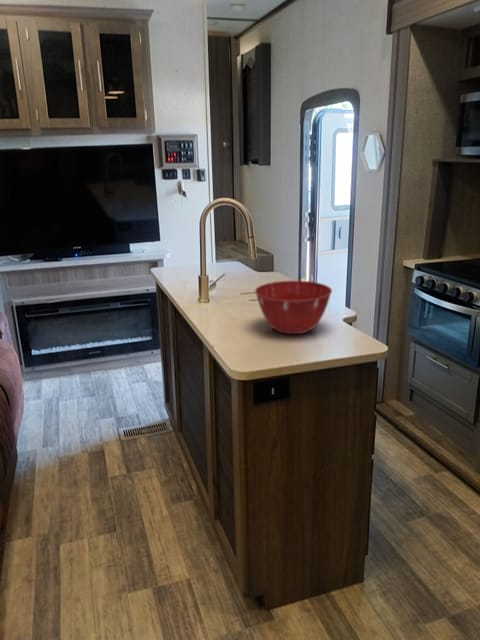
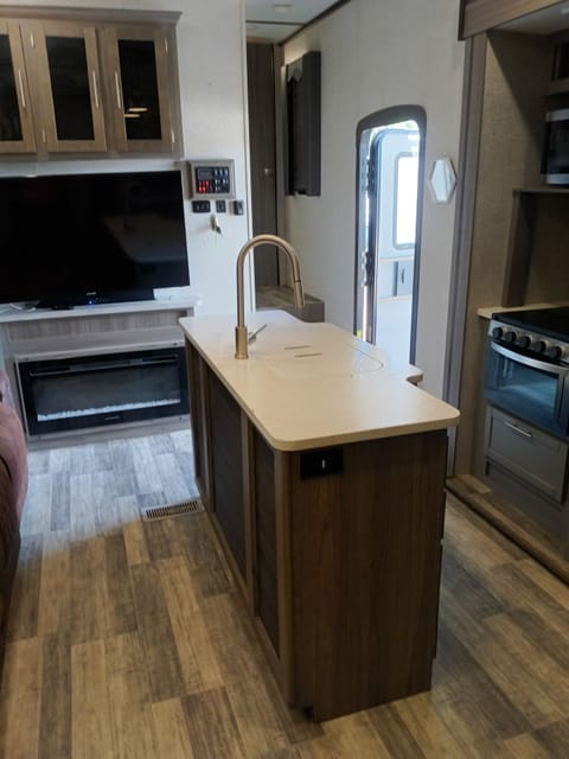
- mixing bowl (292, 309)
